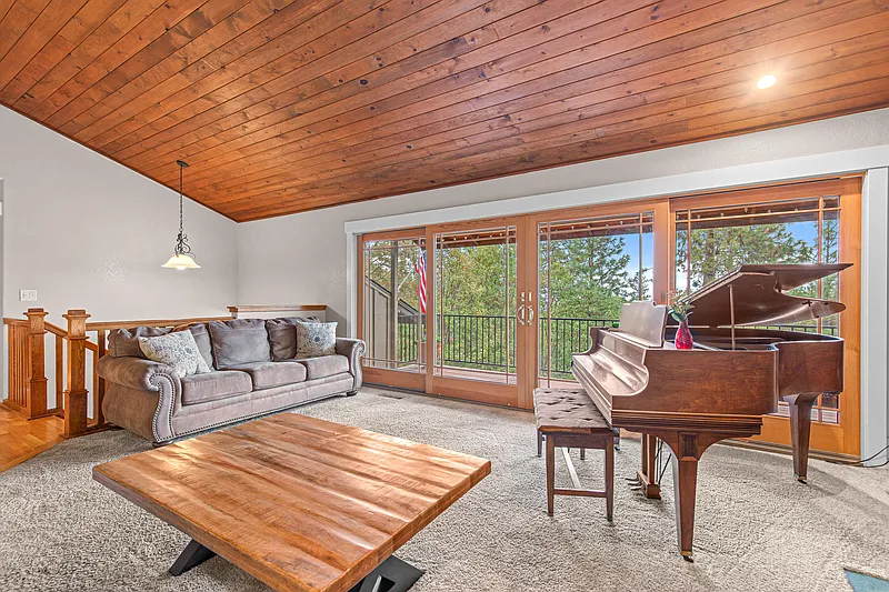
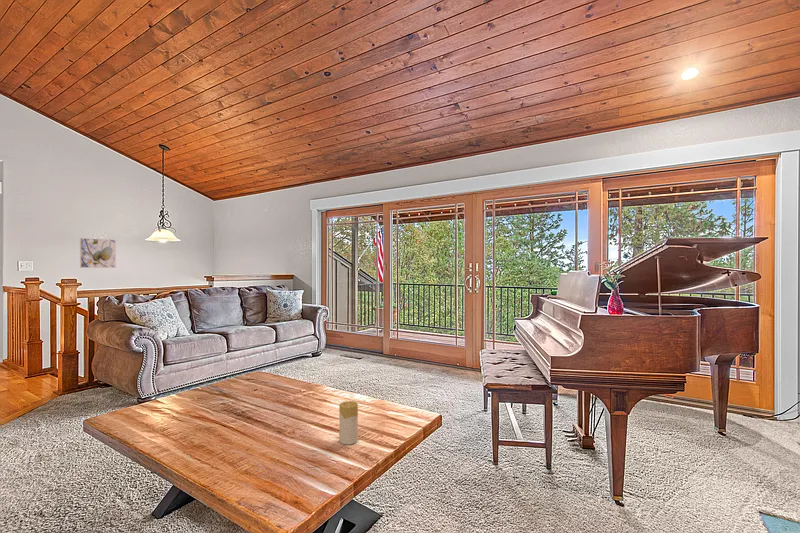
+ candle (348, 422)
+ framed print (98, 253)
